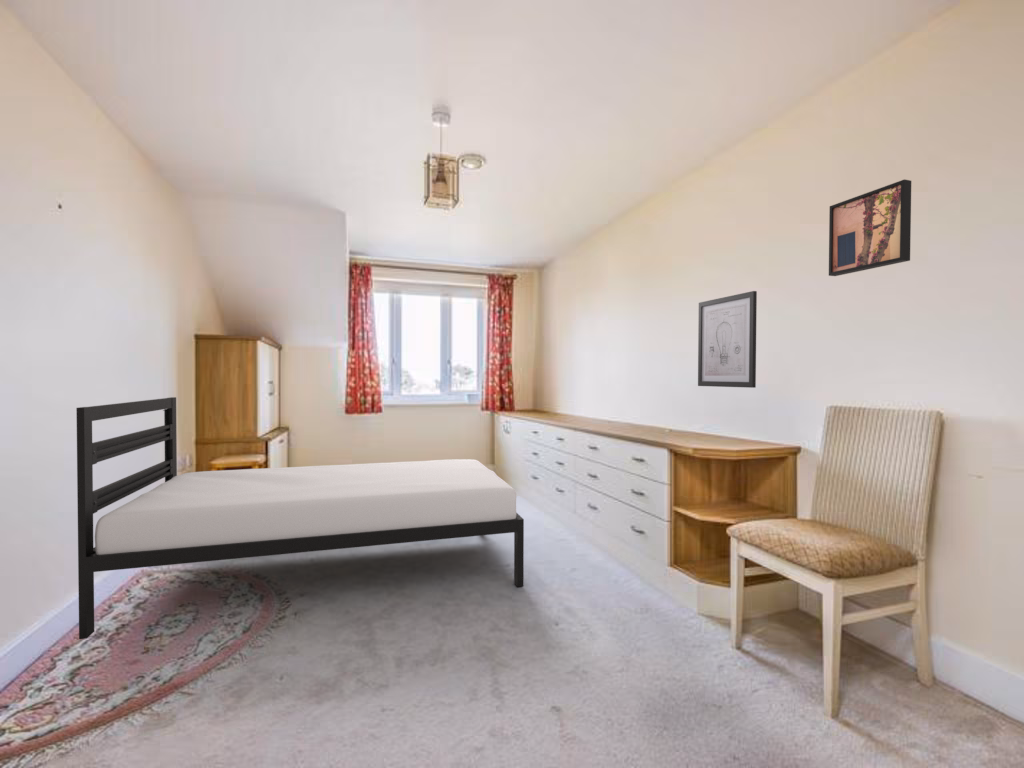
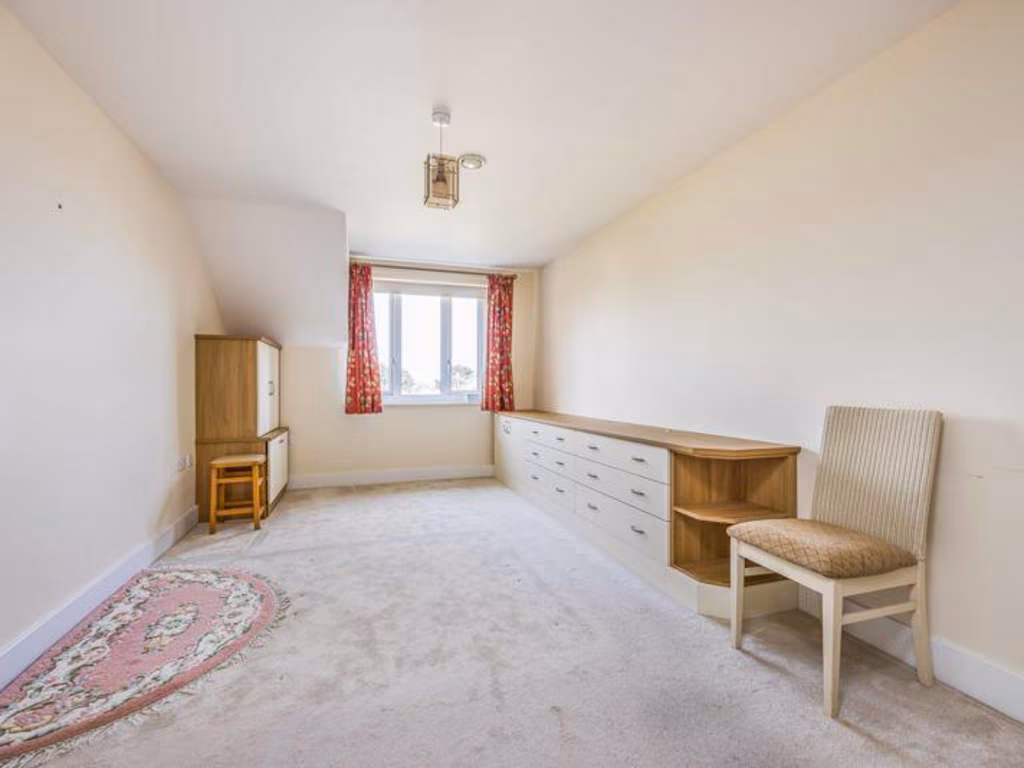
- wall art (867, 231)
- bed (333, 485)
- wall art (725, 342)
